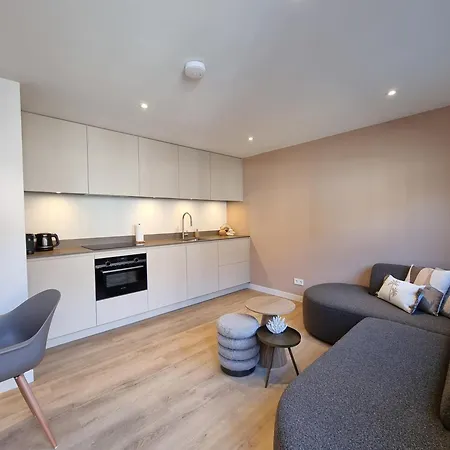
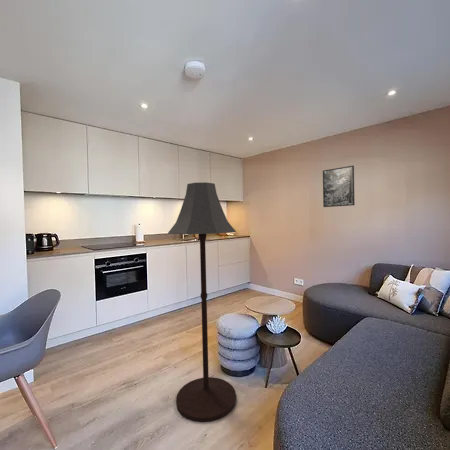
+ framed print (337, 187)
+ floor lamp (203, 292)
